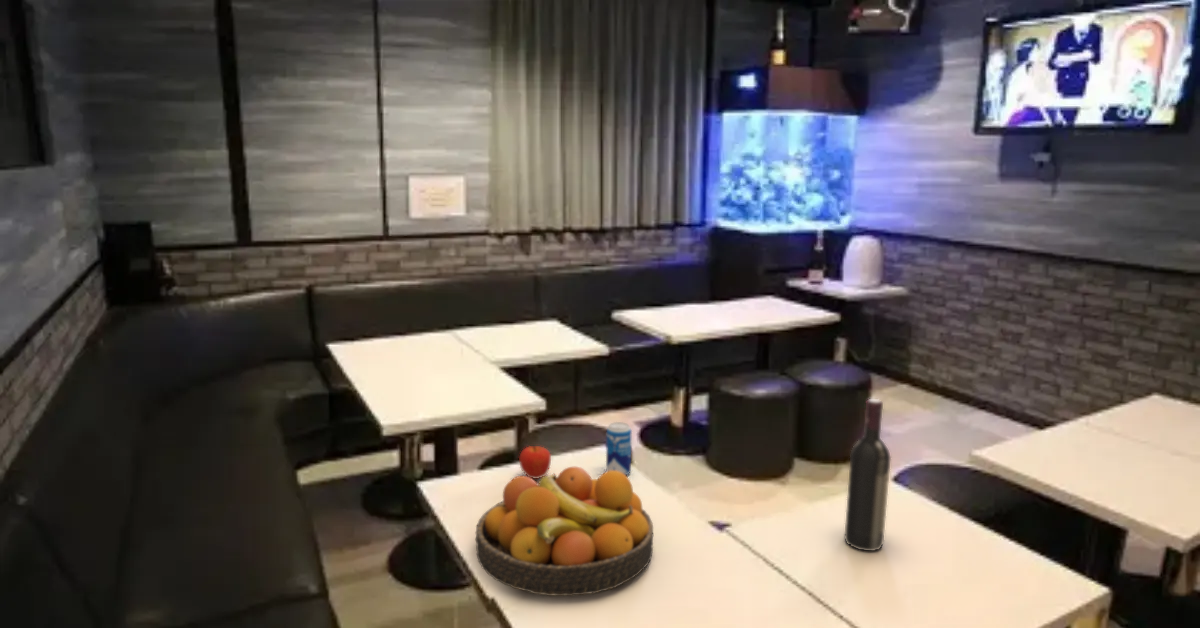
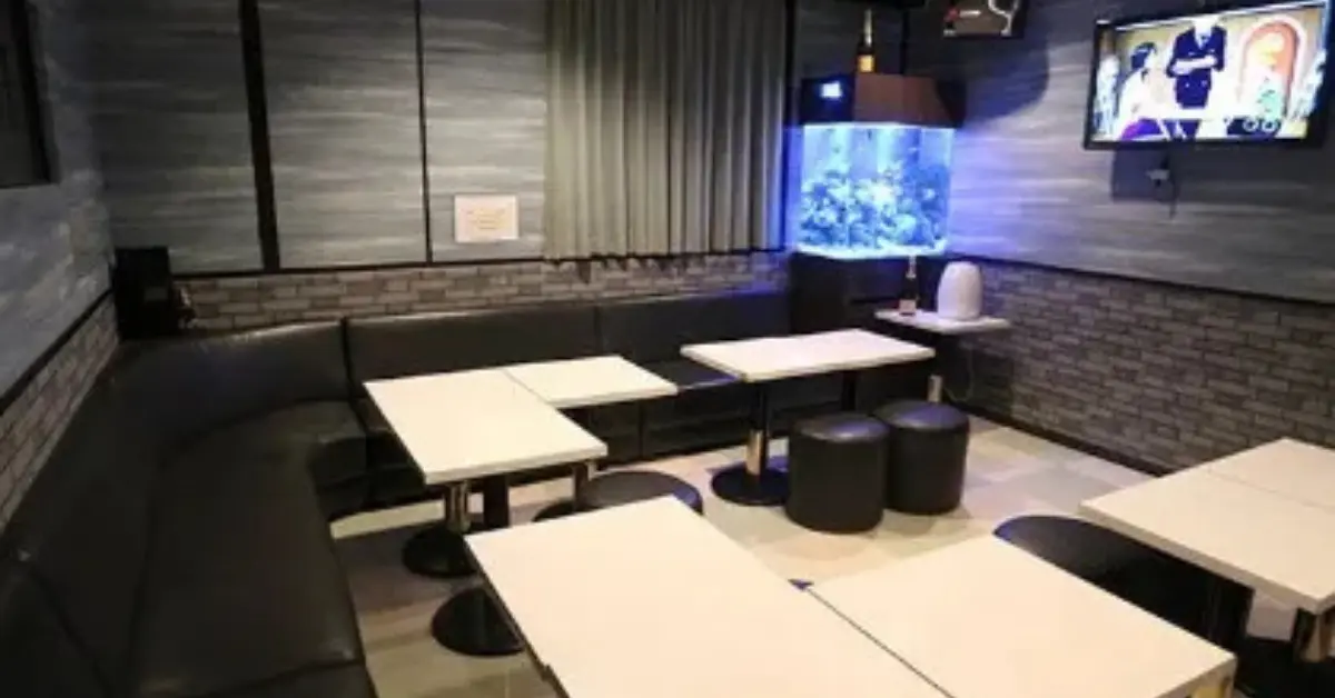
- fruit (535, 461)
- wine bottle (869, 472)
- beverage can (618, 449)
- fruit bowl (565, 512)
